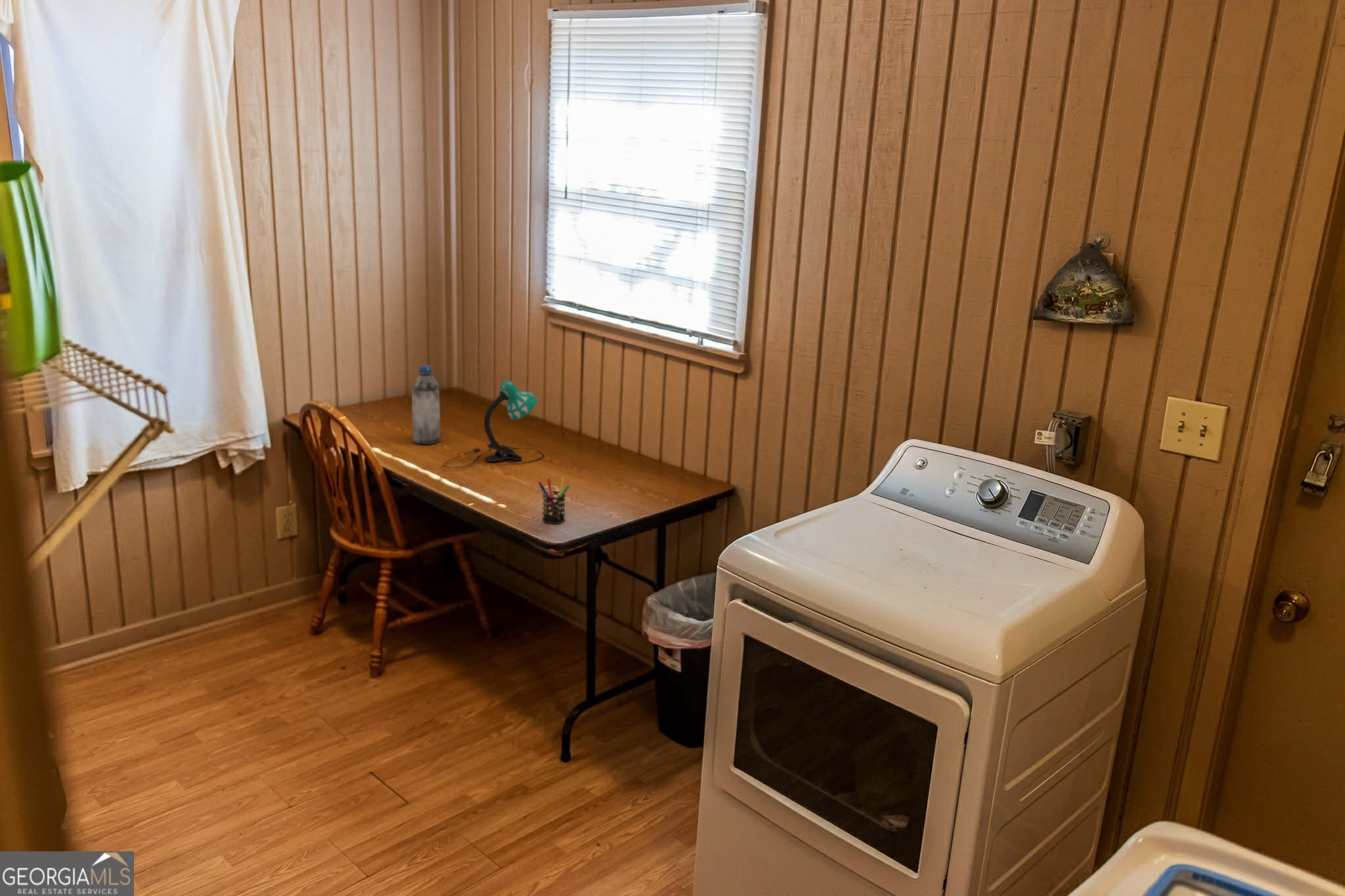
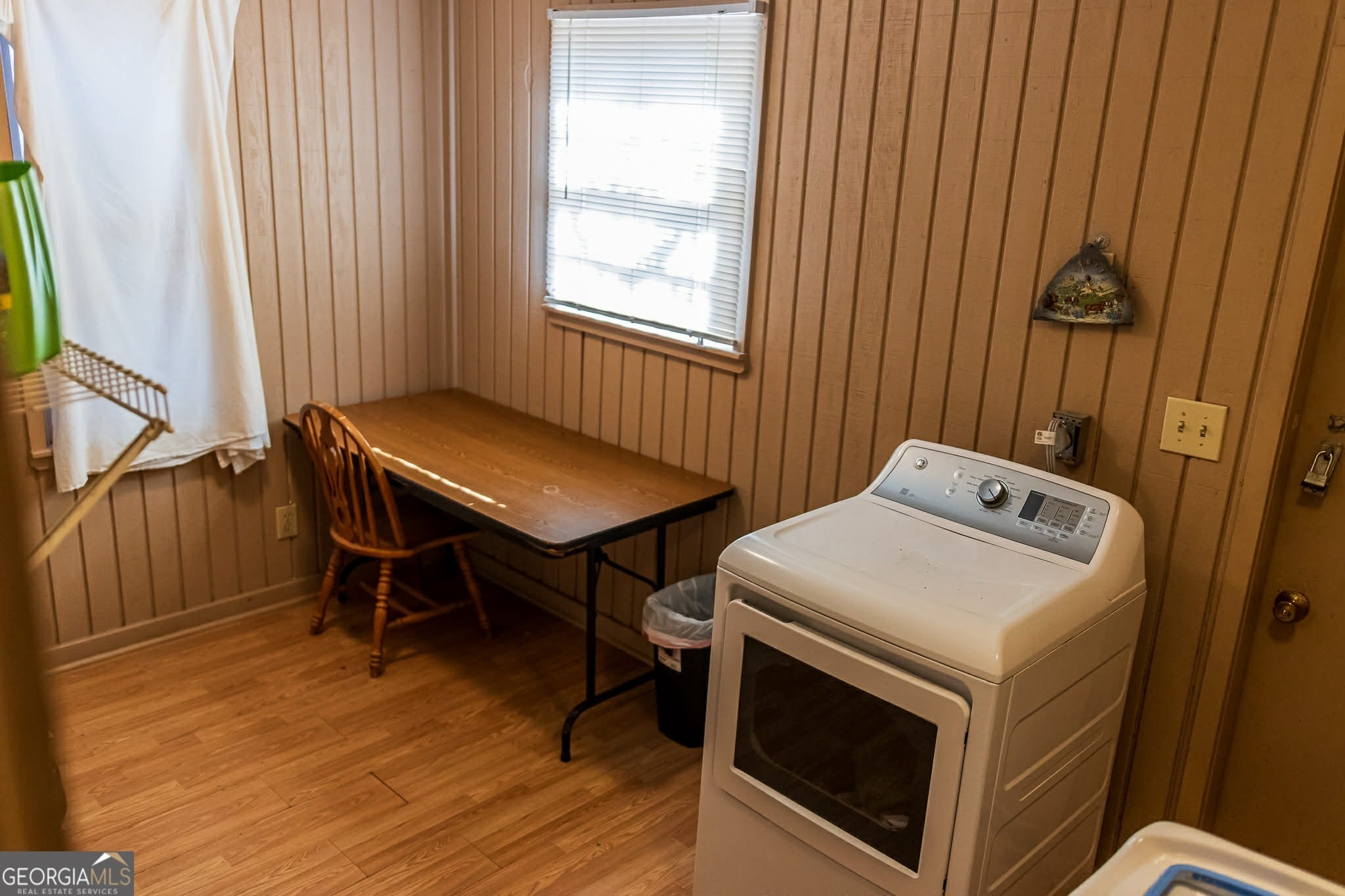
- desk lamp (490, 418)
- water bottle (426, 404)
- pen holder (556, 498)
